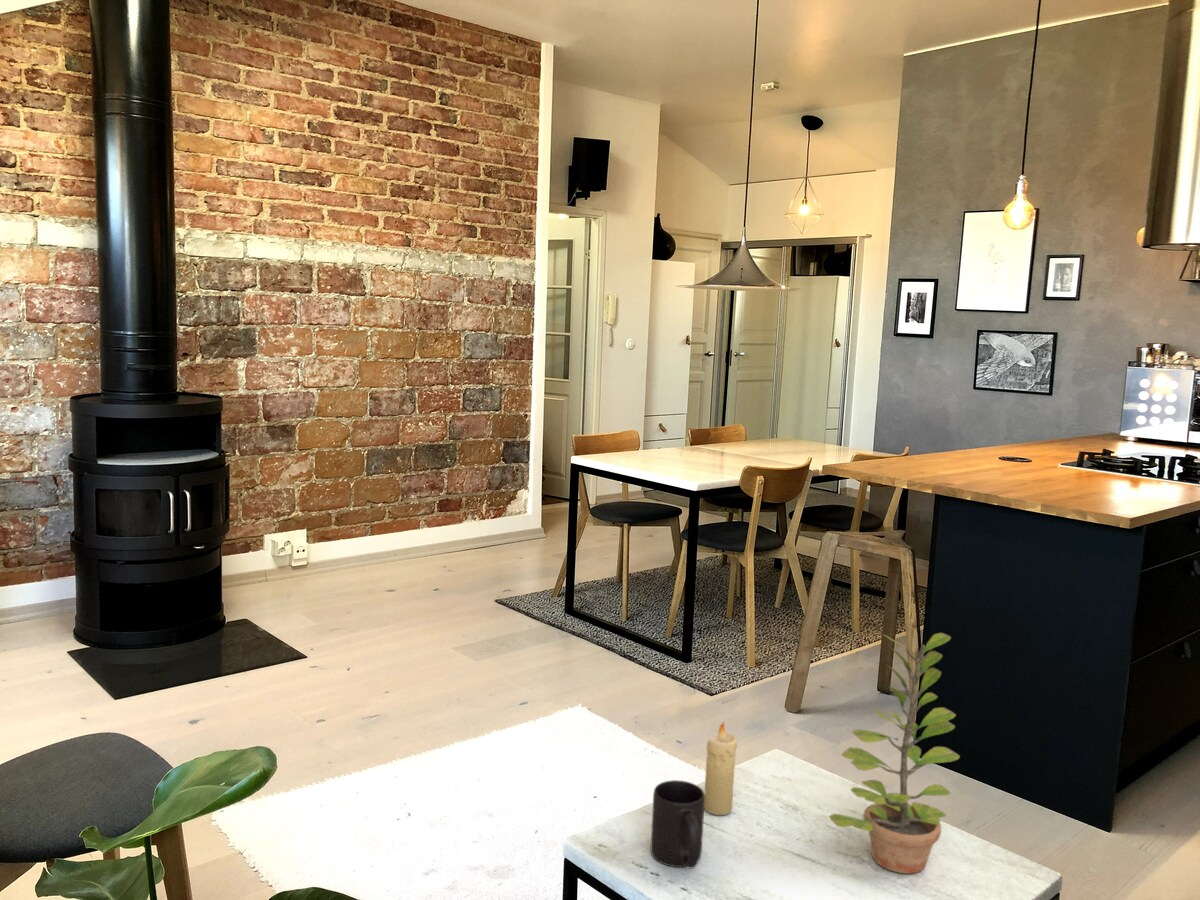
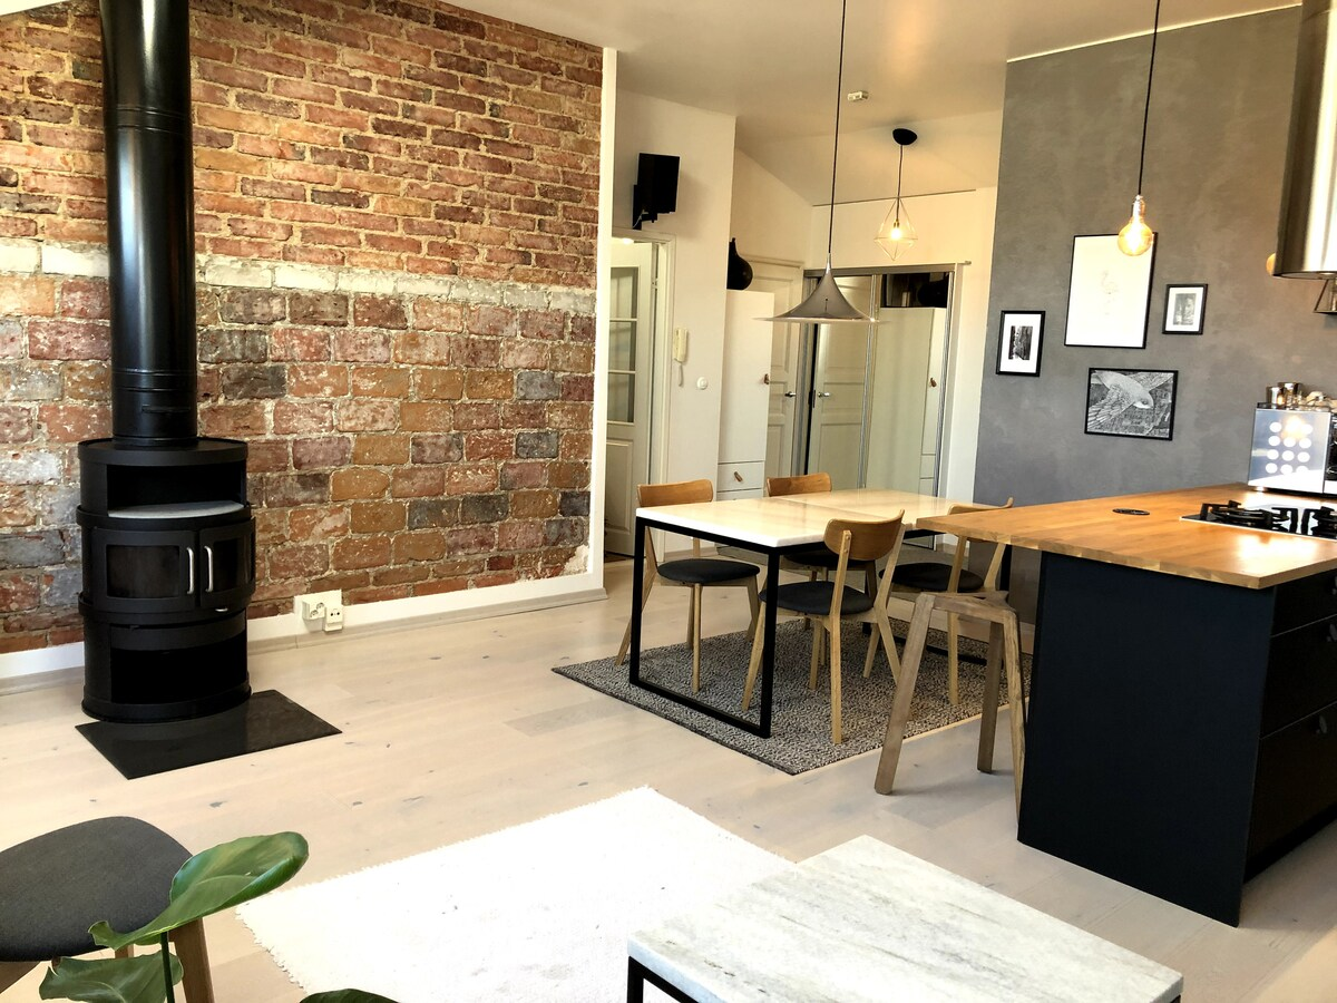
- mug (682, 830)
- plant (898, 749)
- candle (720, 765)
